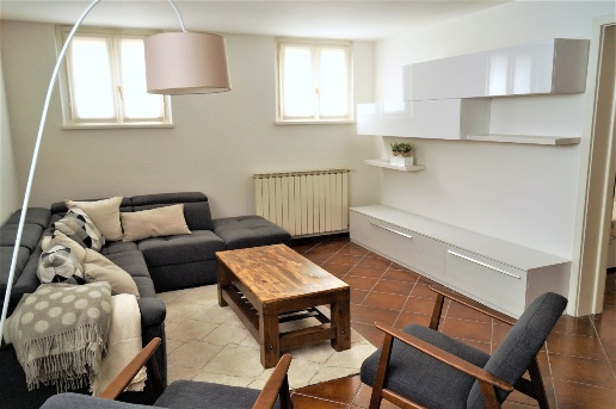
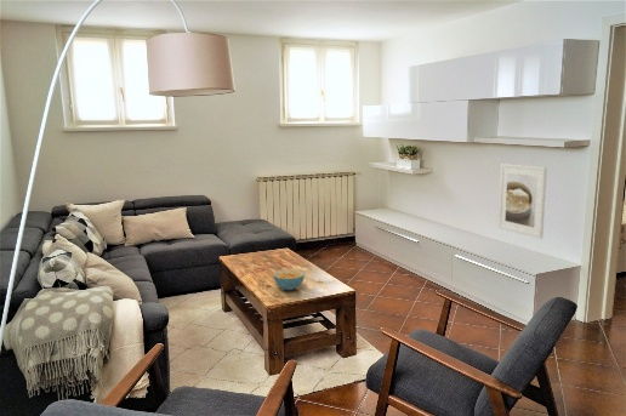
+ cereal bowl (289, 281)
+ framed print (520, 199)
